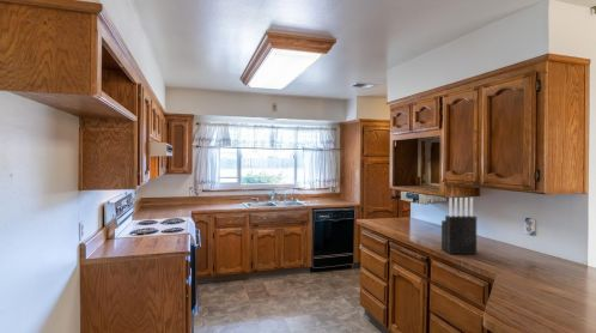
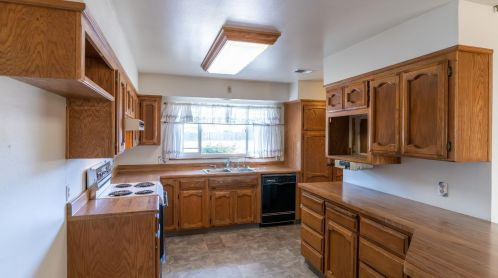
- knife block (457, 224)
